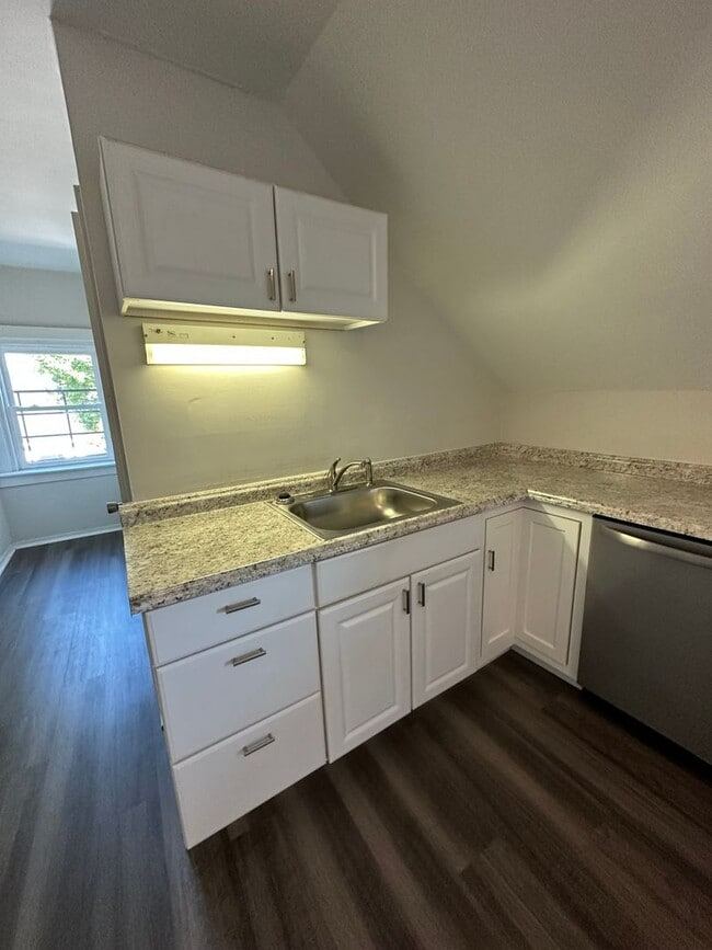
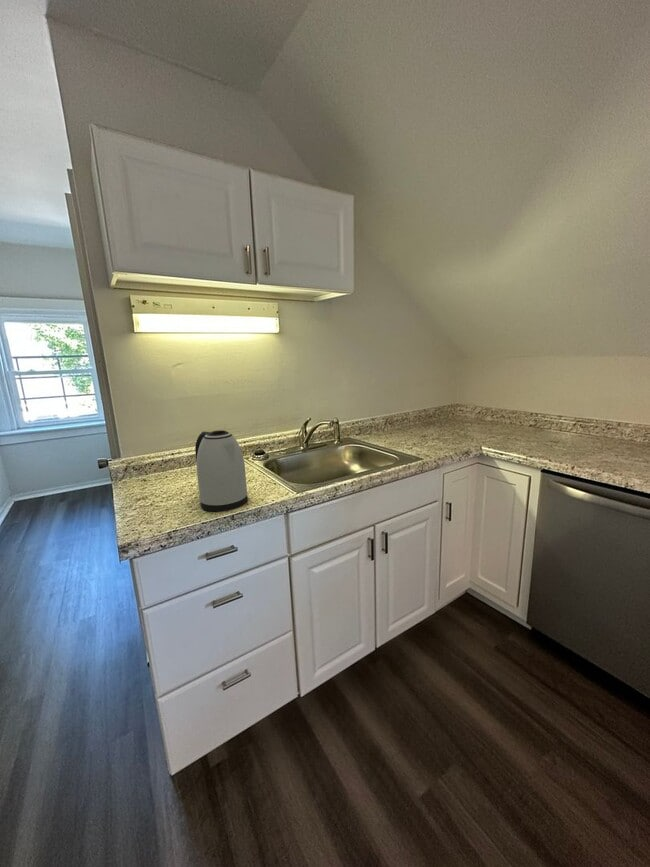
+ kettle (215, 465)
